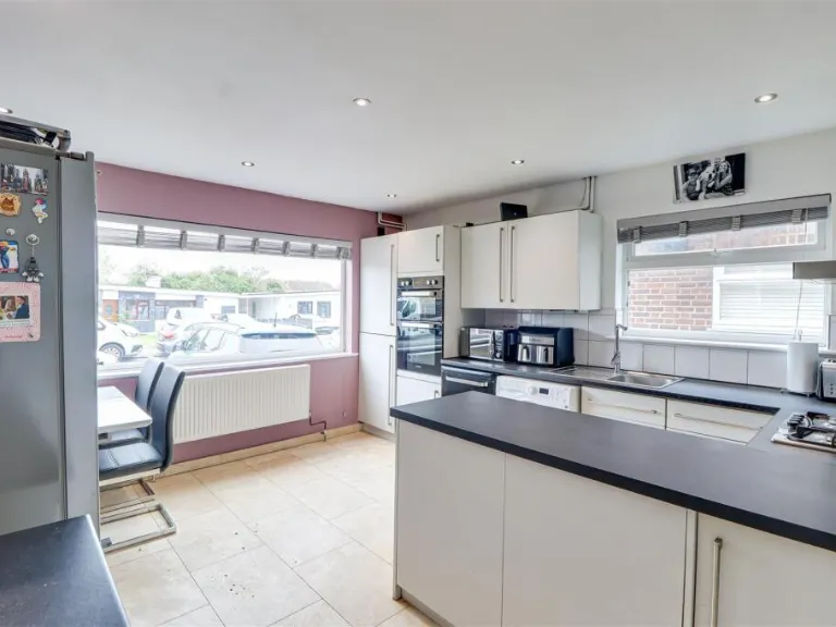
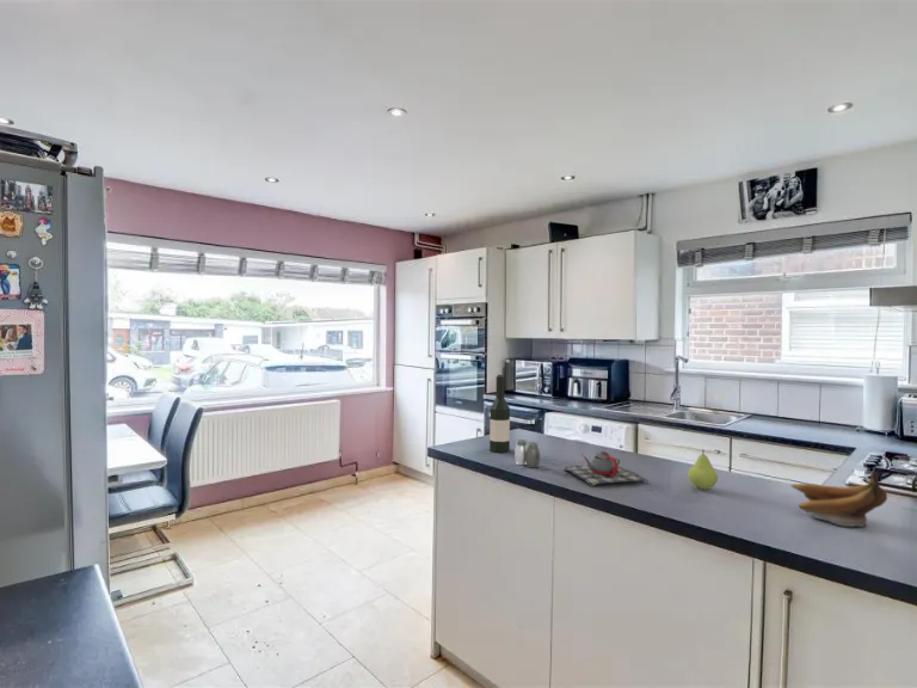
+ fruit (702, 468)
+ wine bottle (499, 412)
+ salt and pepper shaker (527, 453)
+ teapot (603, 463)
+ banana (836, 492)
